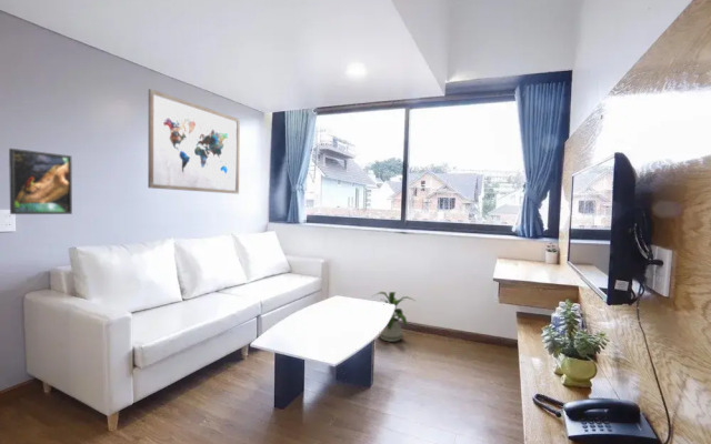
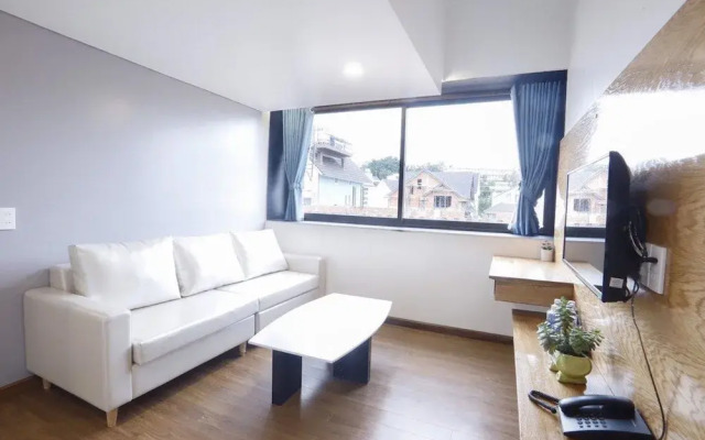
- wall art (200, 149)
- house plant (394, 312)
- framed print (42, 183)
